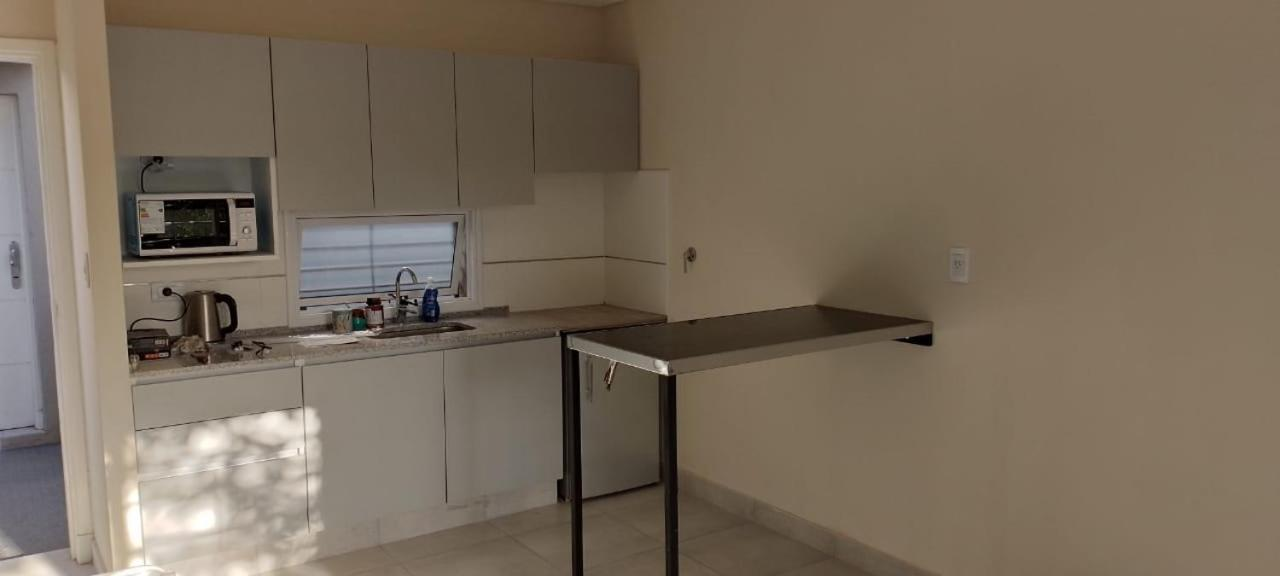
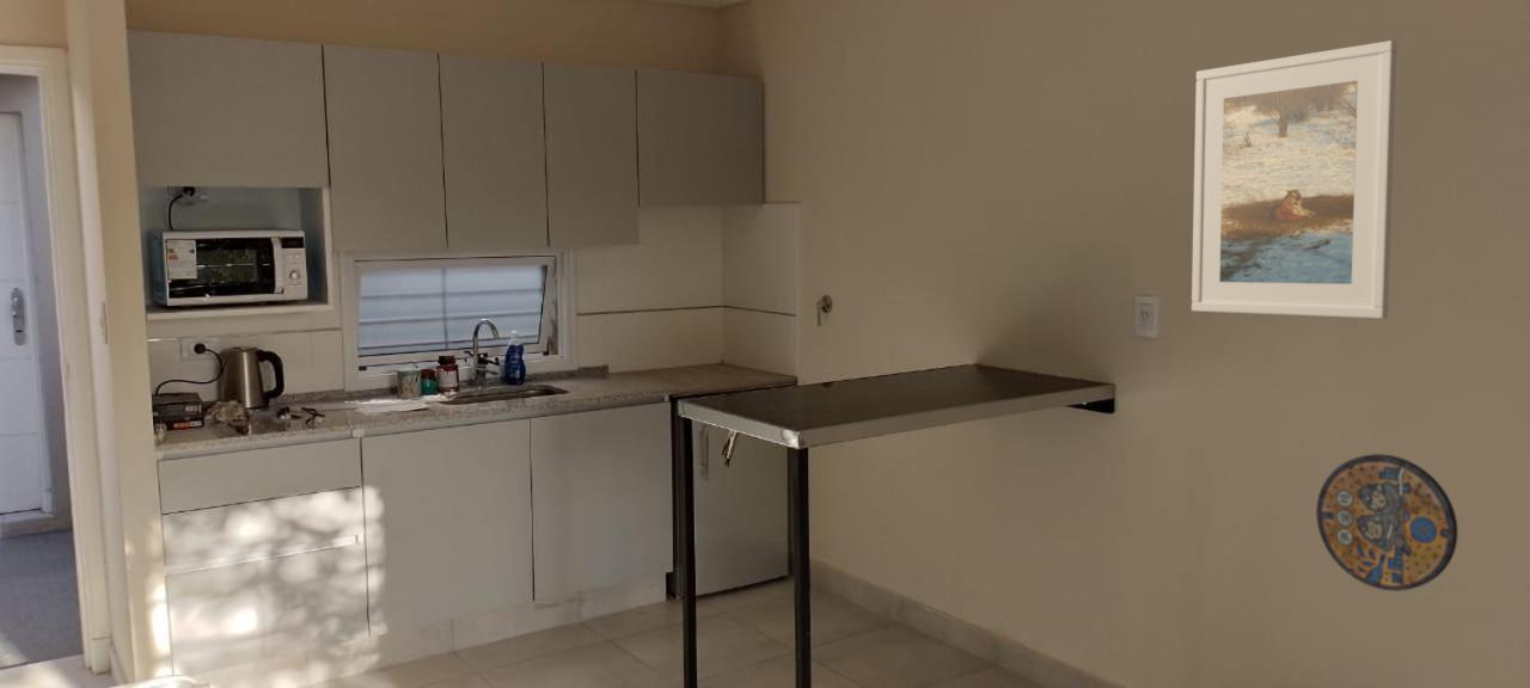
+ manhole cover (1383, 522)
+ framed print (1285, 186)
